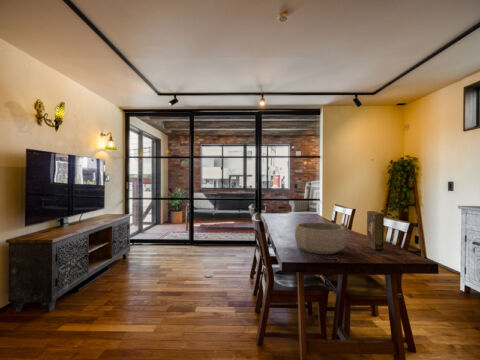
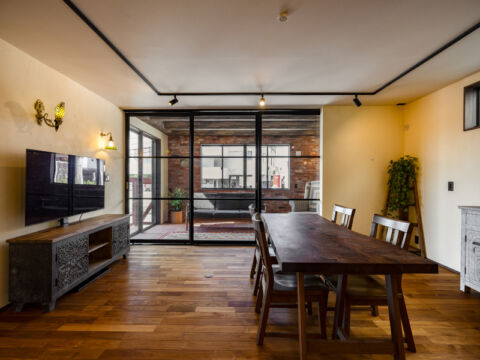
- decorative bowl (319, 237)
- book (374, 229)
